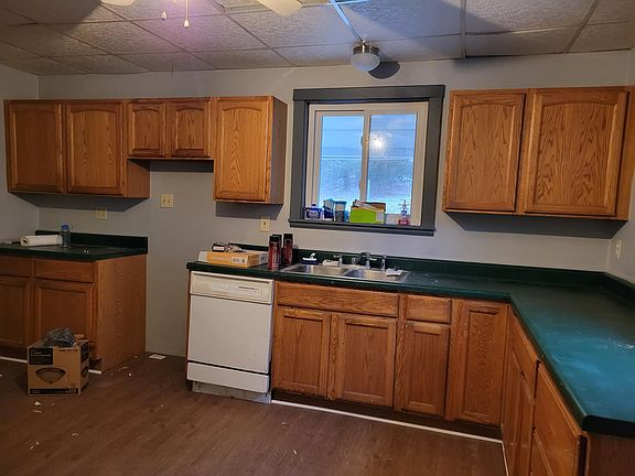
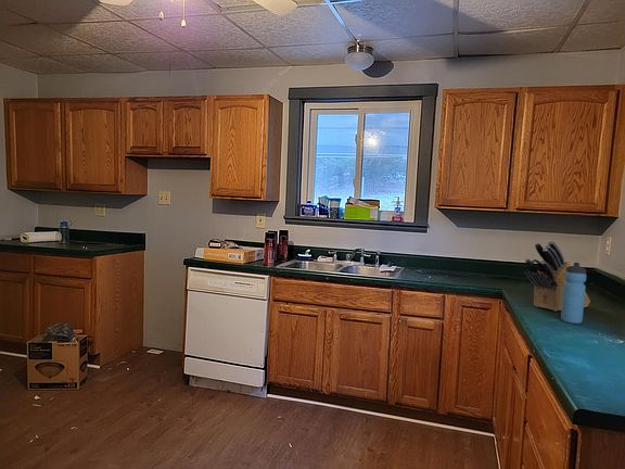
+ knife block (558, 274)
+ water bottle (574, 292)
